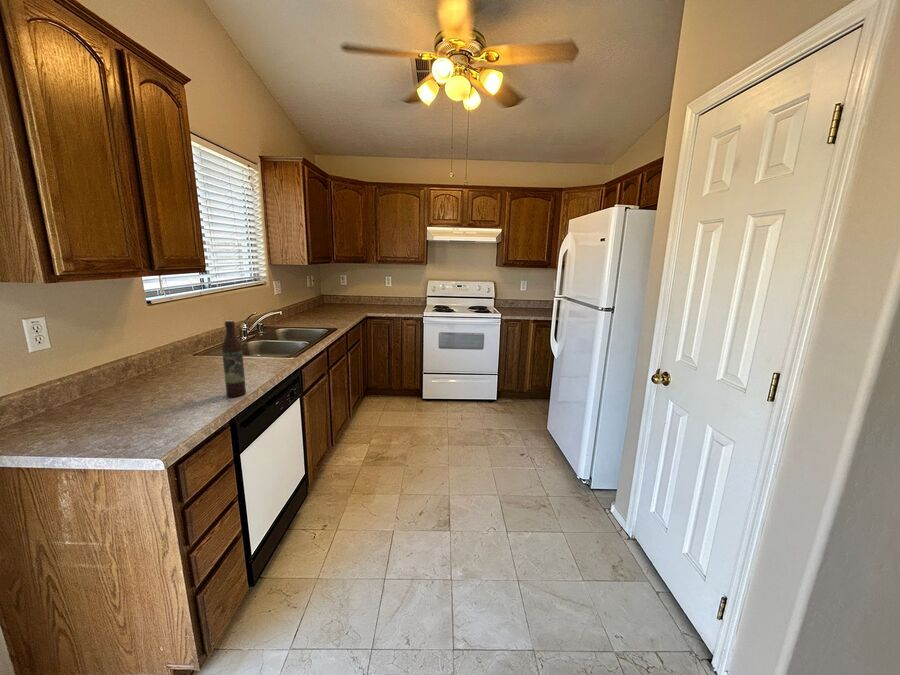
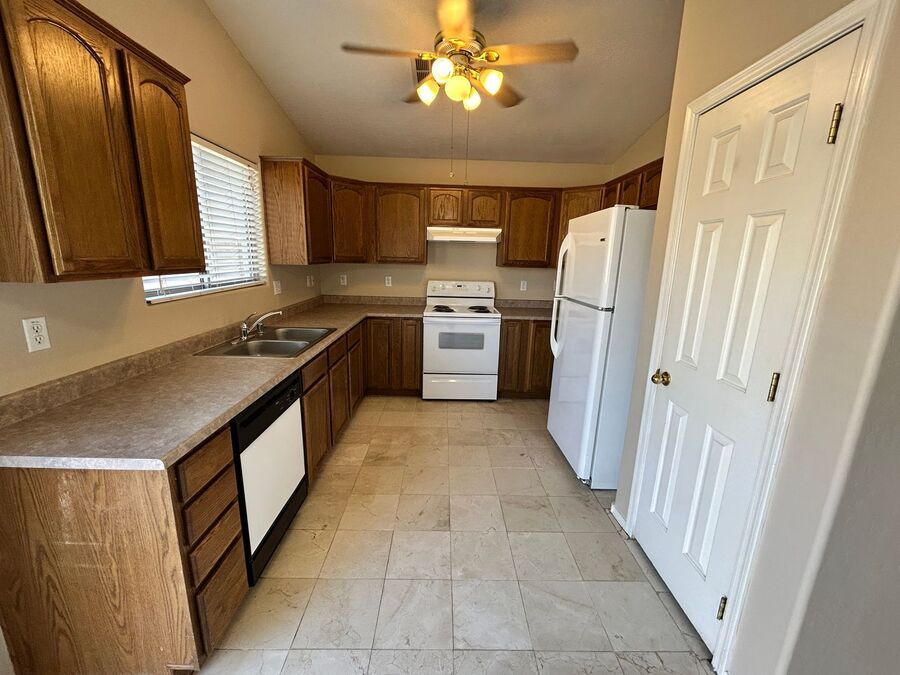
- wine bottle (233, 358)
